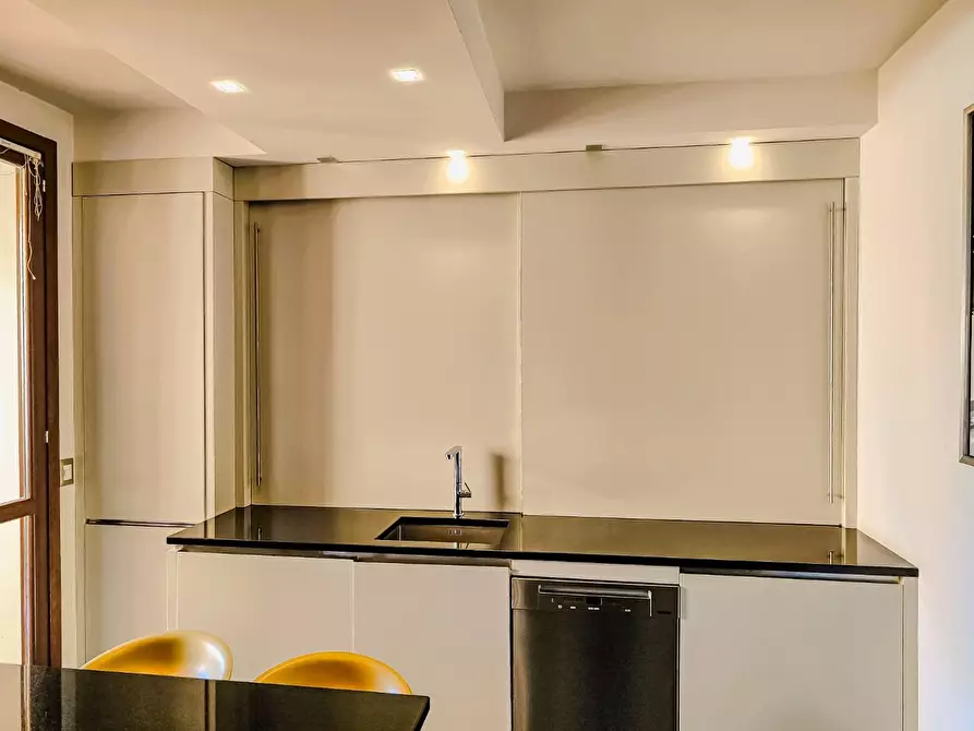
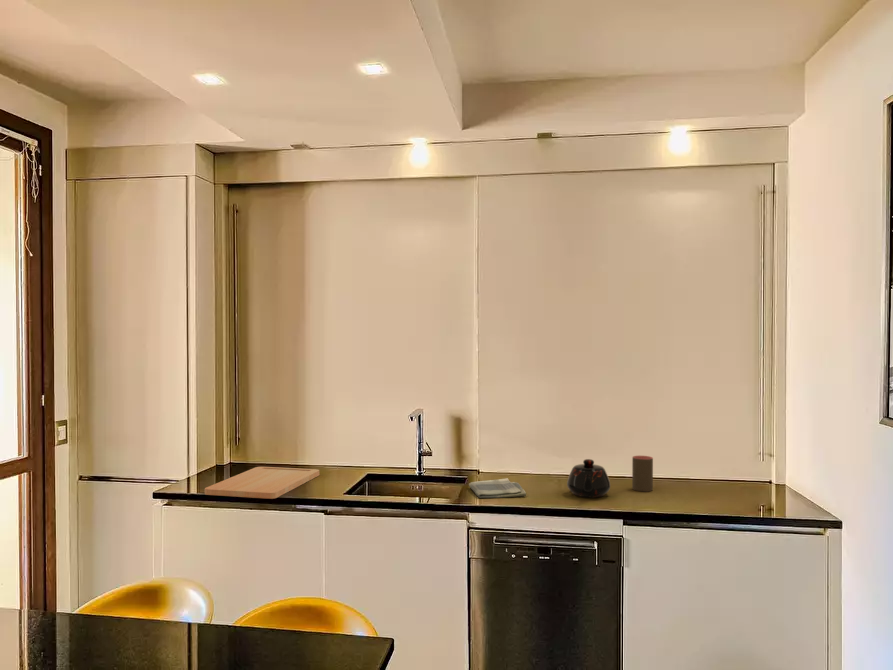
+ dish towel (497, 487)
+ cup (642, 473)
+ teapot (588, 477)
+ cutting board (265, 481)
